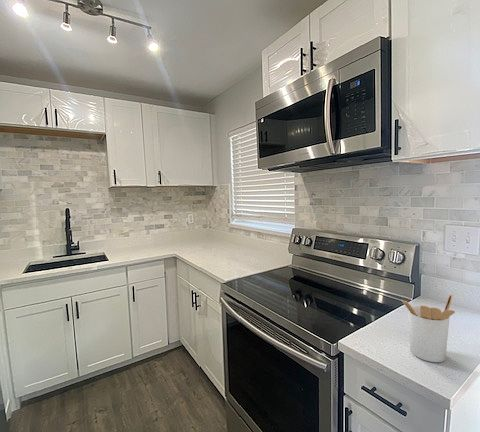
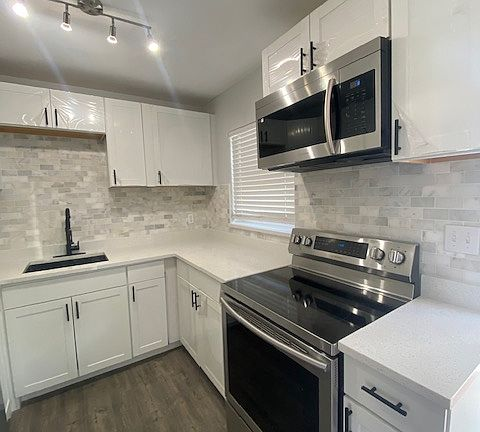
- utensil holder (430, 327)
